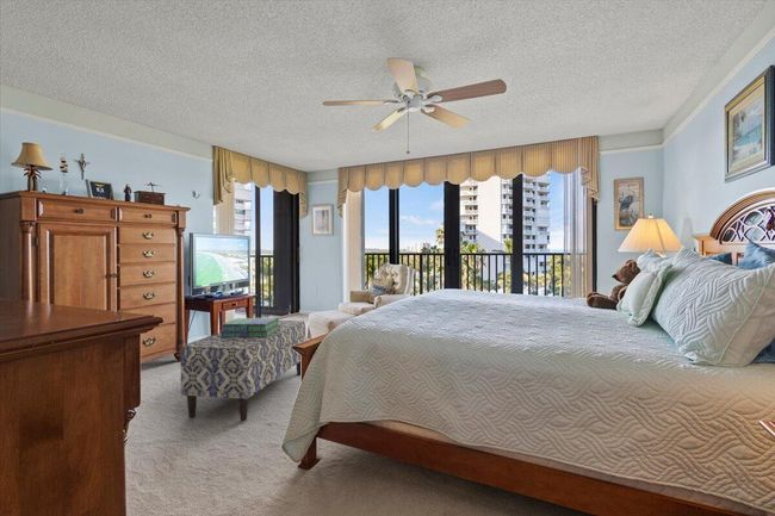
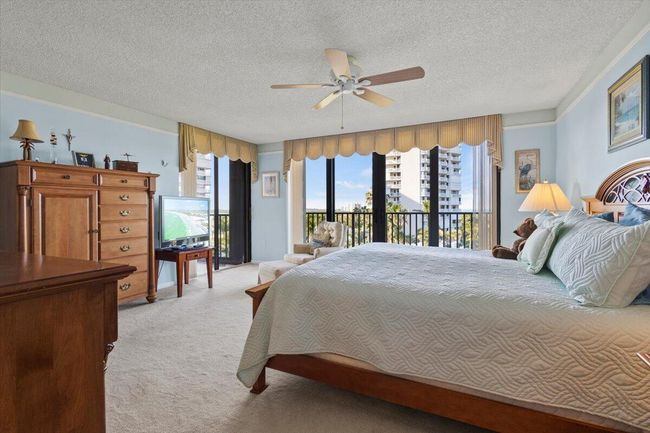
- stack of books (250, 327)
- bench (253, 361)
